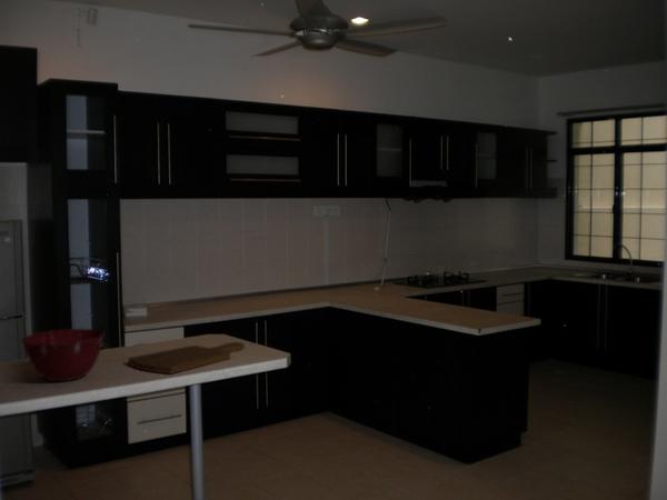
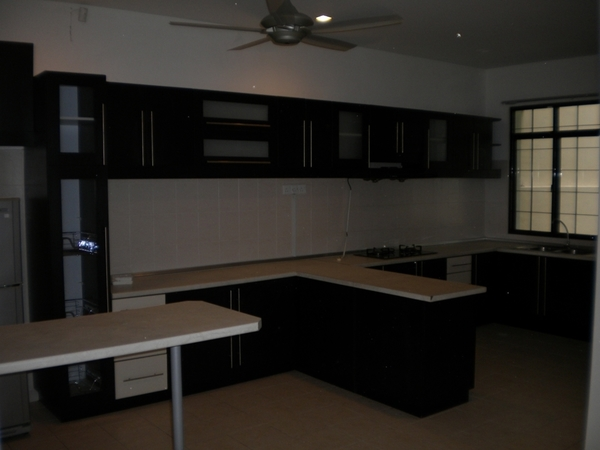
- cutting board (187, 357)
- mixing bowl (63, 356)
